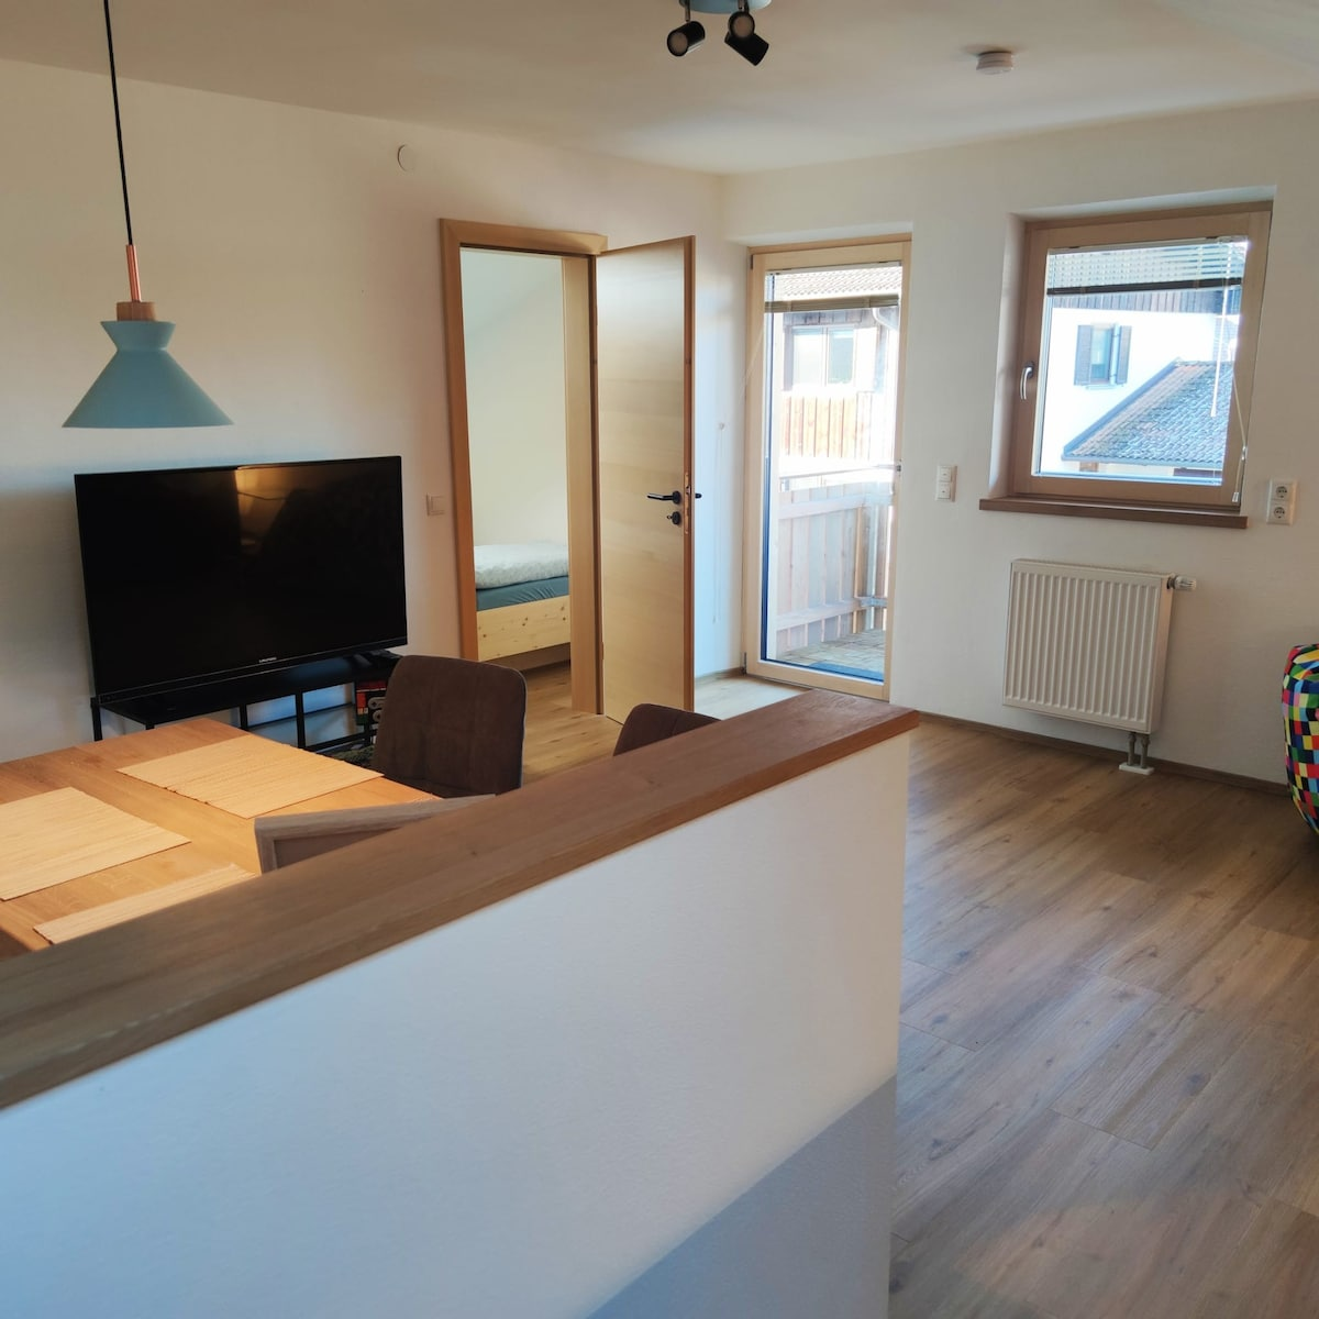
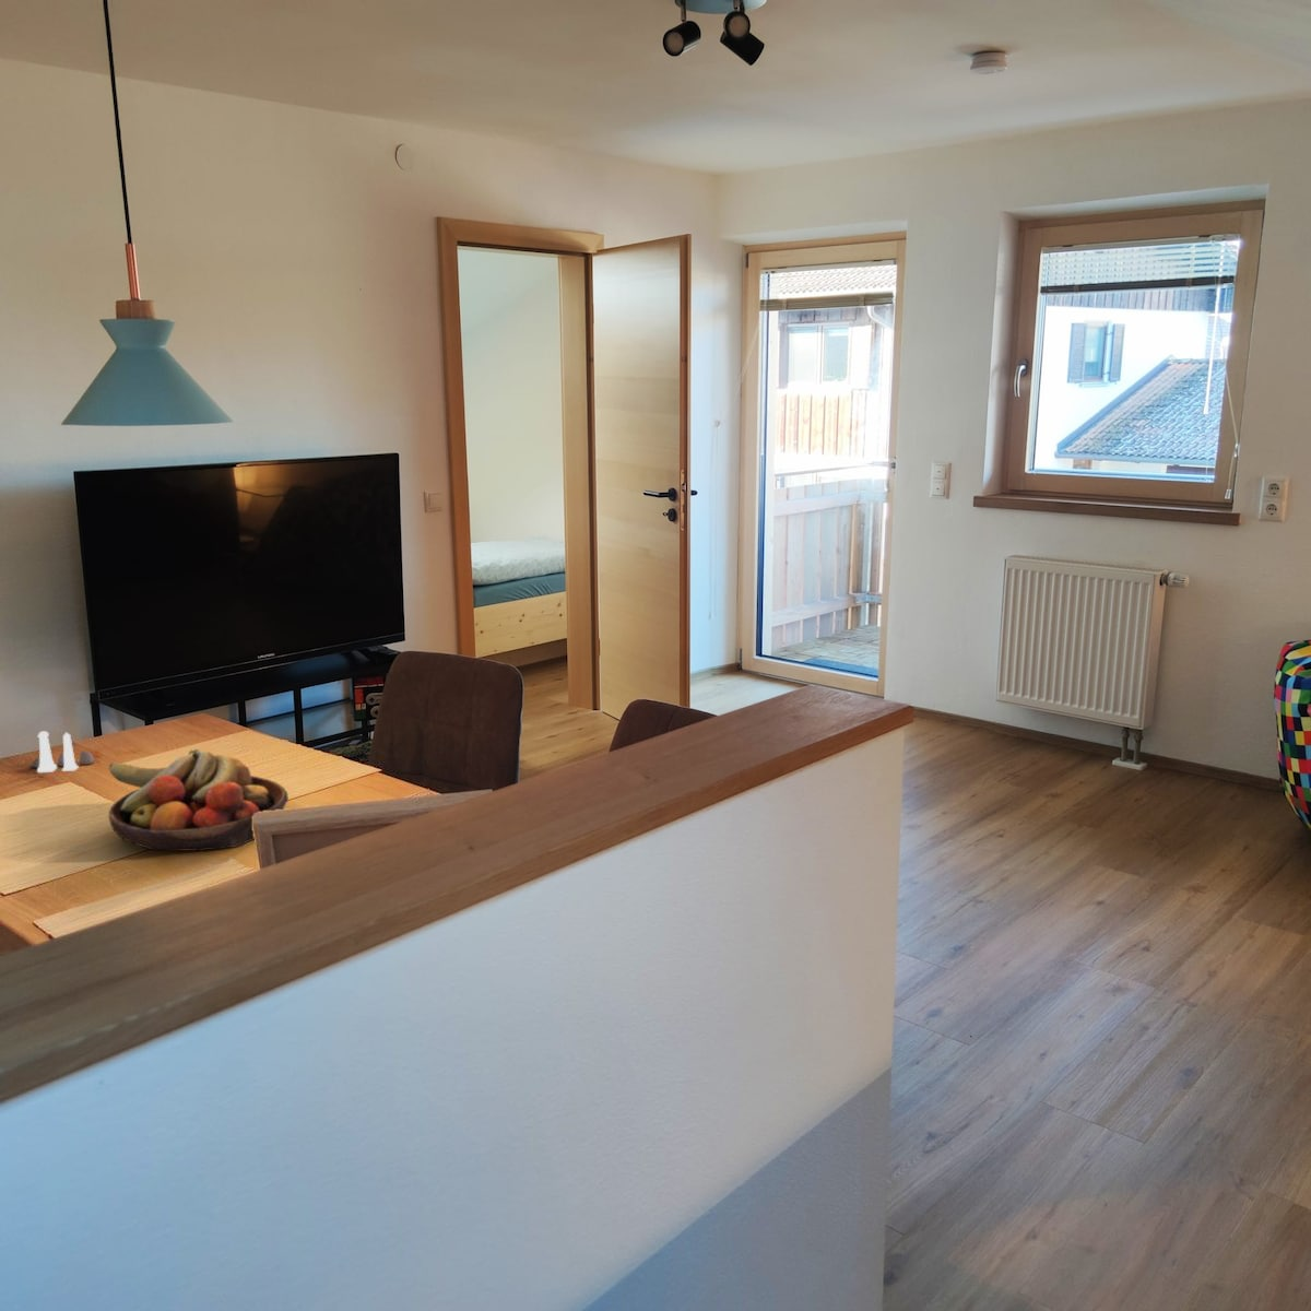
+ salt and pepper shaker set (64, 747)
+ fruit bowl (197, 795)
